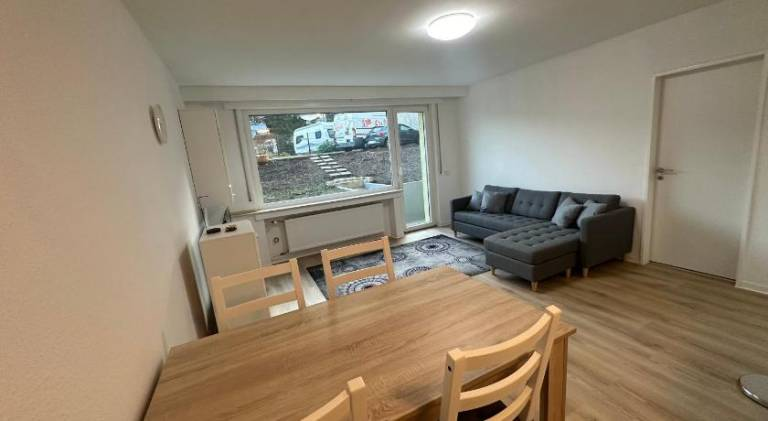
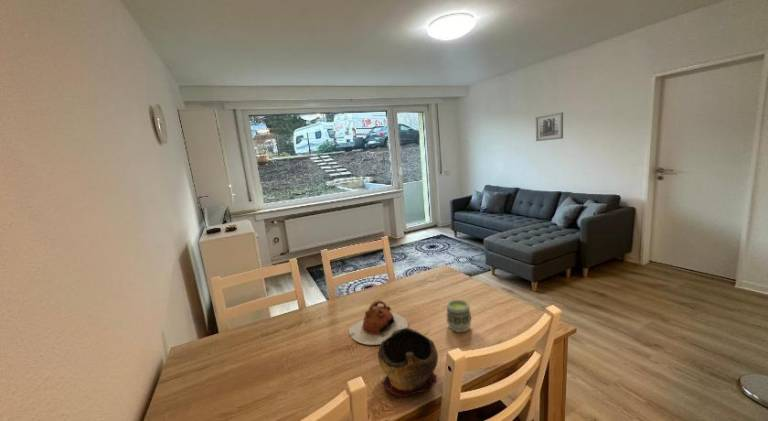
+ teapot (377, 314)
+ decorative bowl (408, 357)
+ cup (458, 315)
+ wall art (548, 127)
